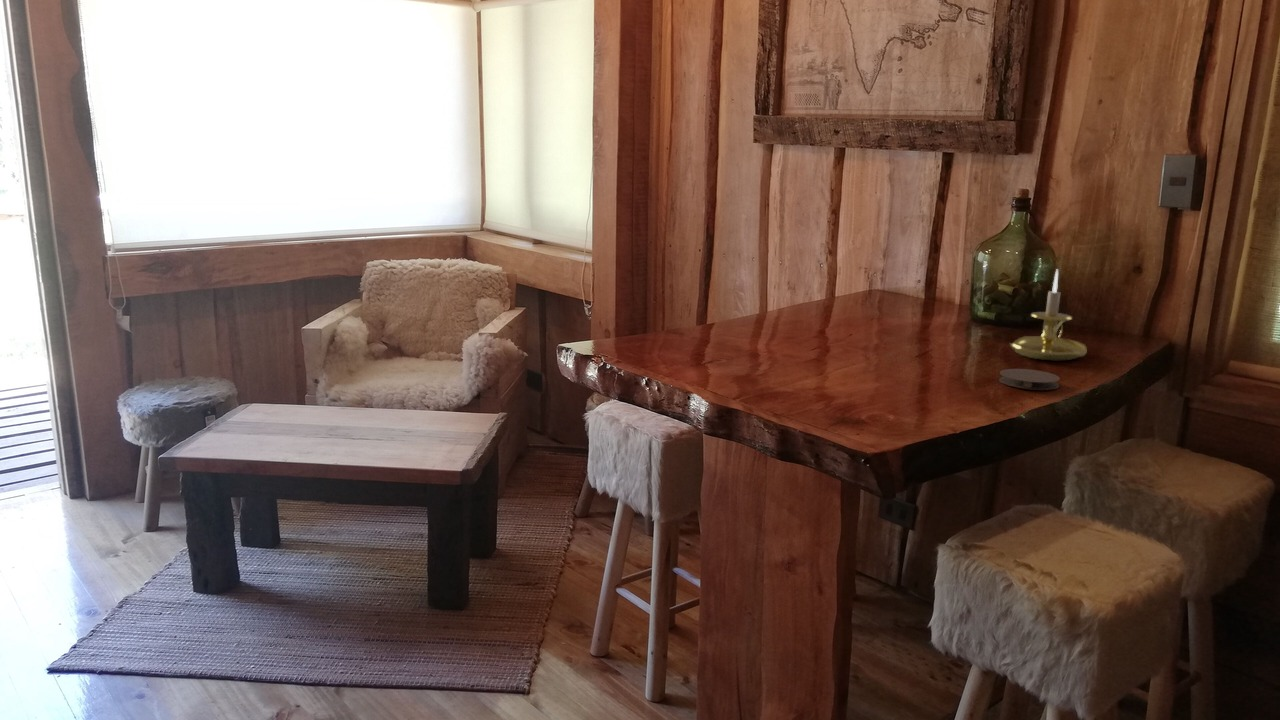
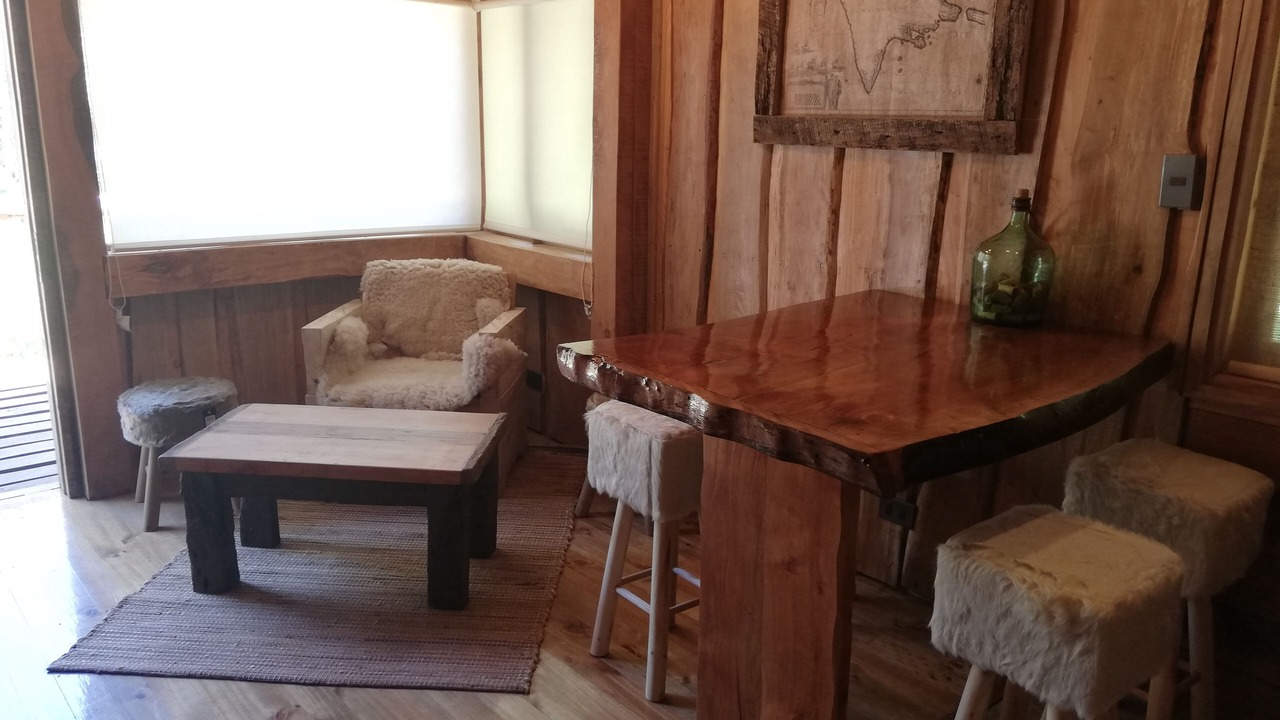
- candle holder (1053, 310)
- coaster (1029, 379)
